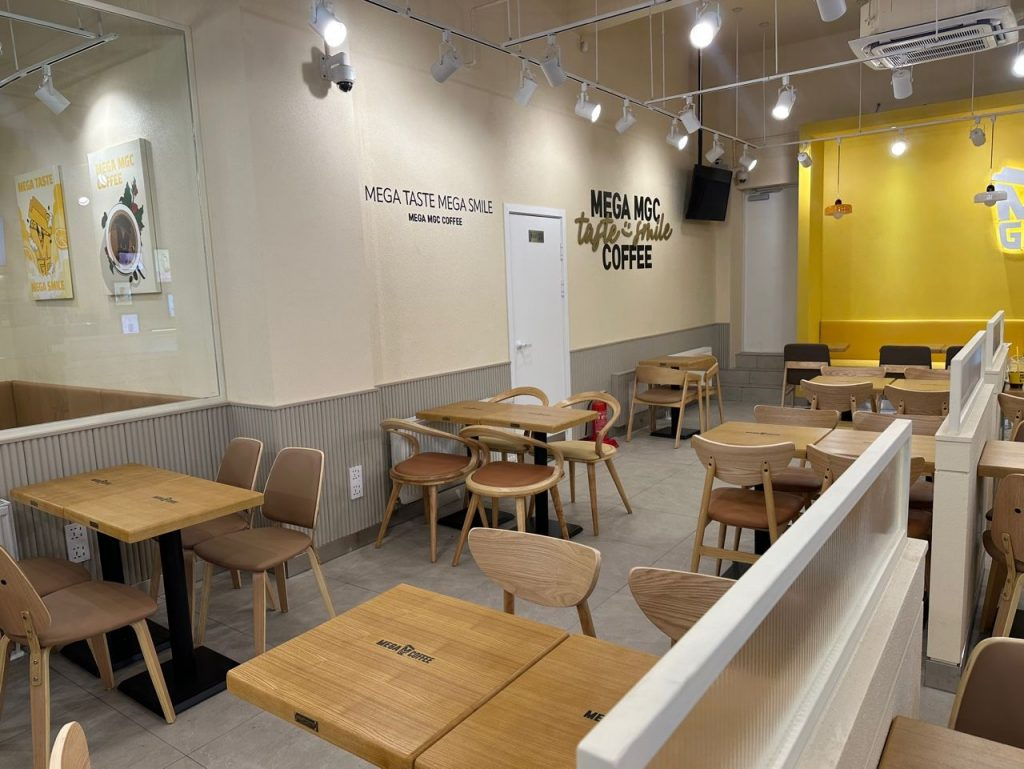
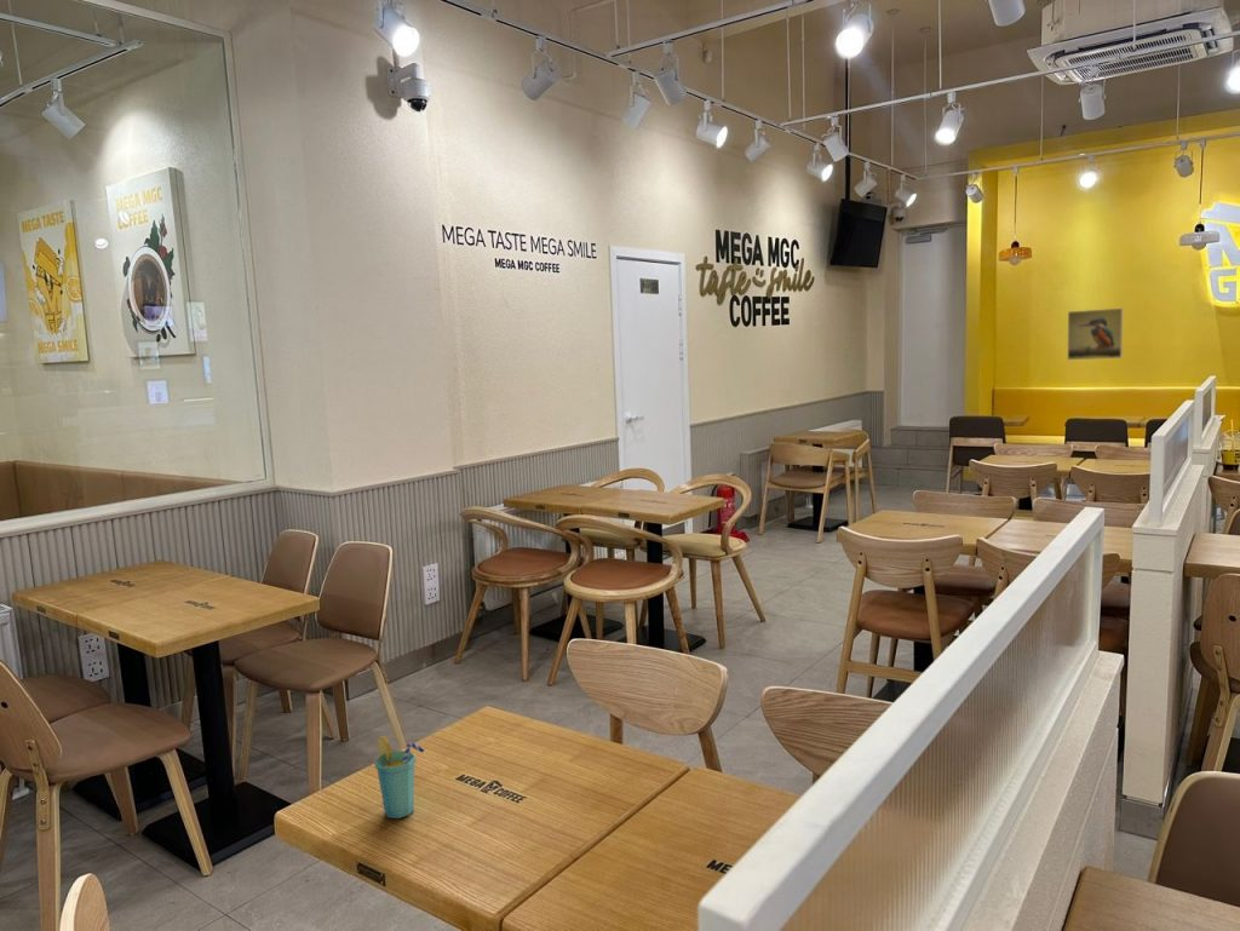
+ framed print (1093, 334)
+ cup (400, 775)
